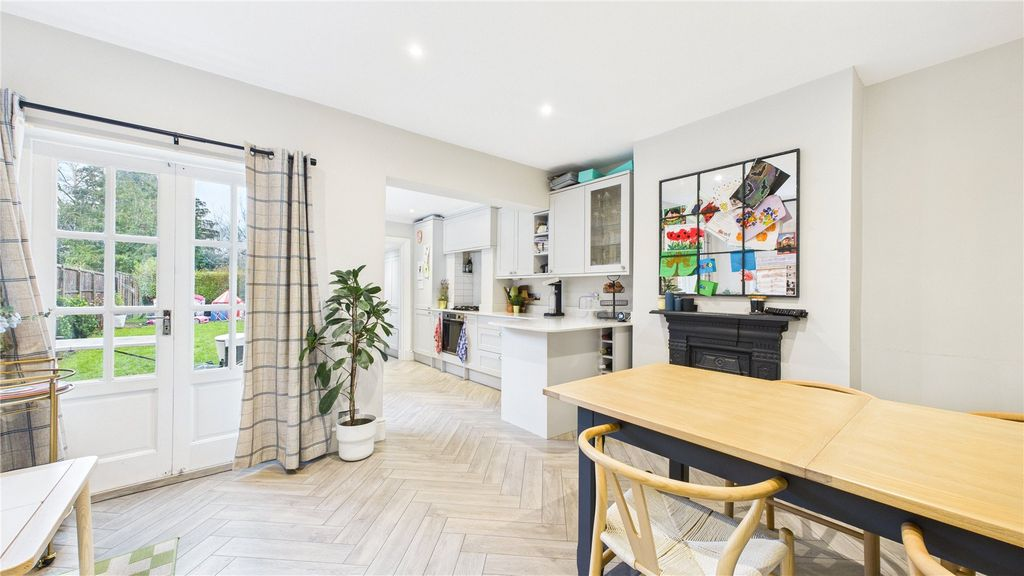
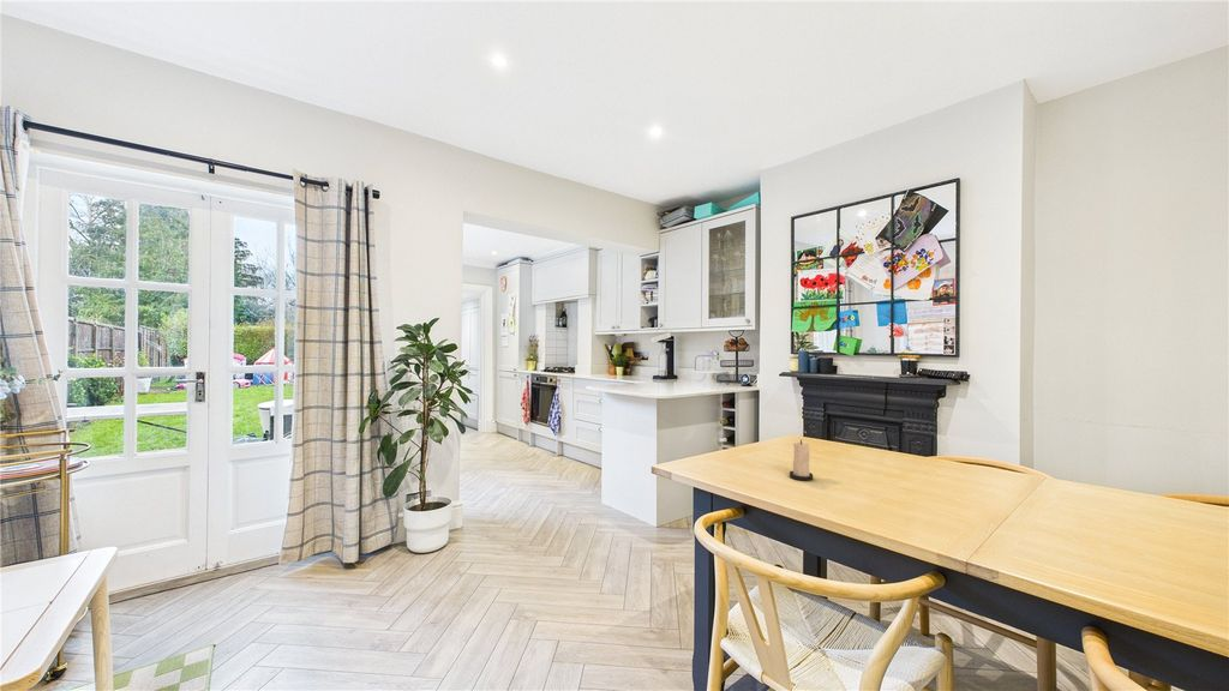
+ candle (801, 458)
